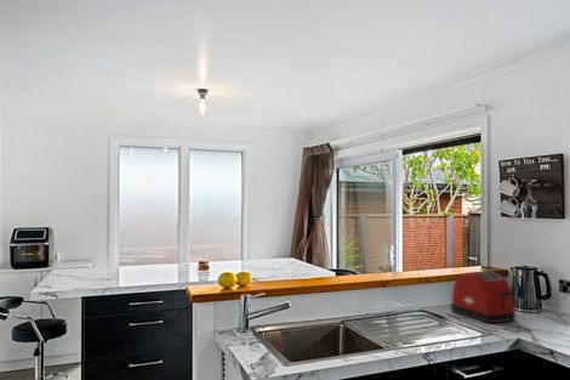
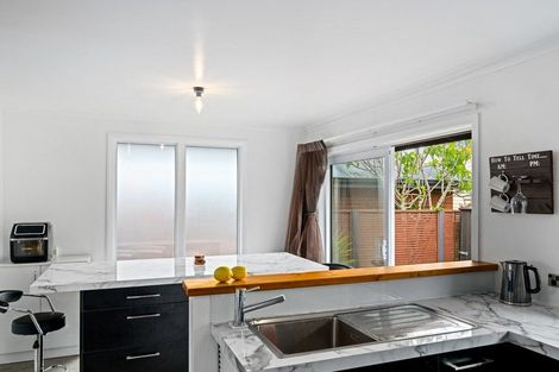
- toaster (483, 293)
